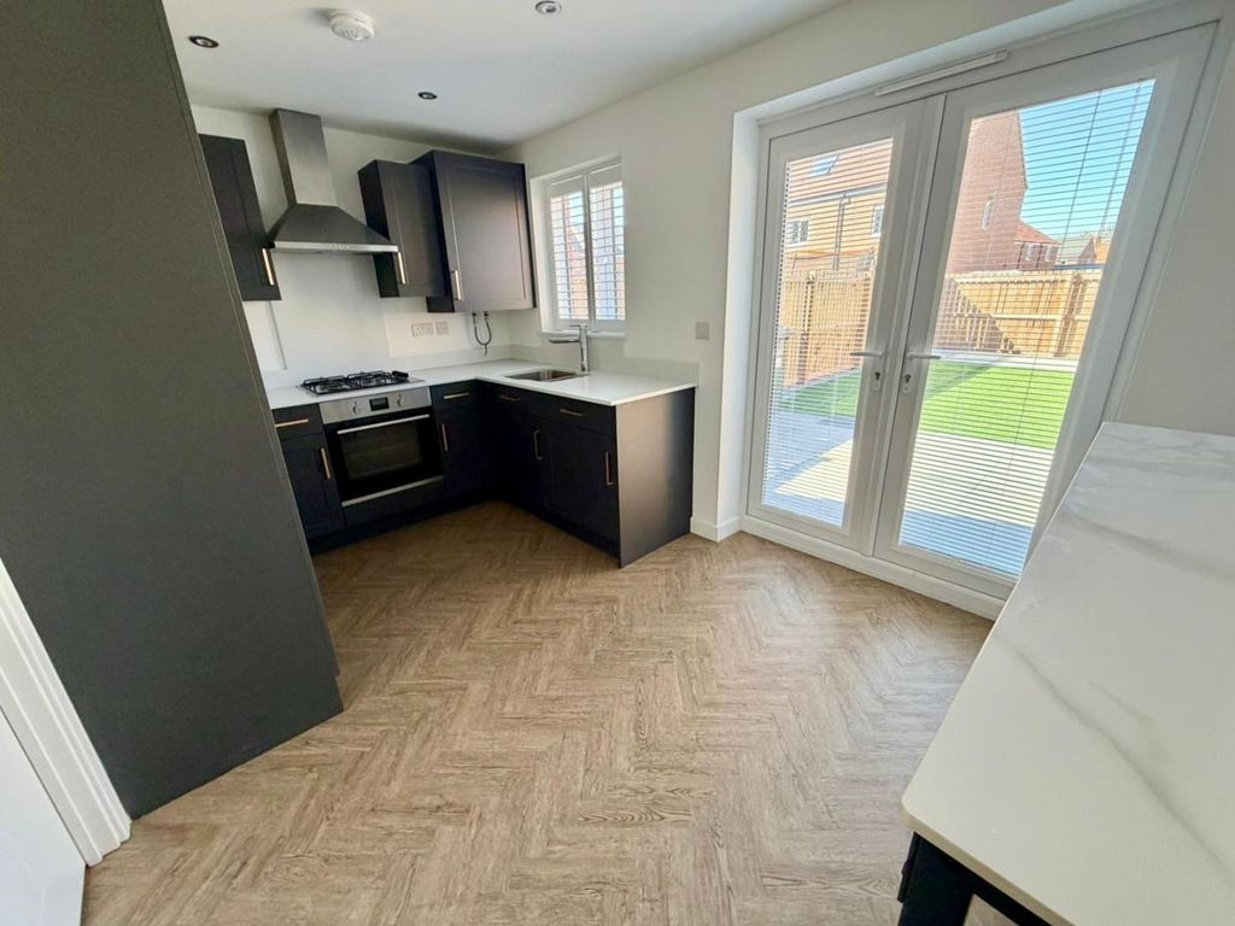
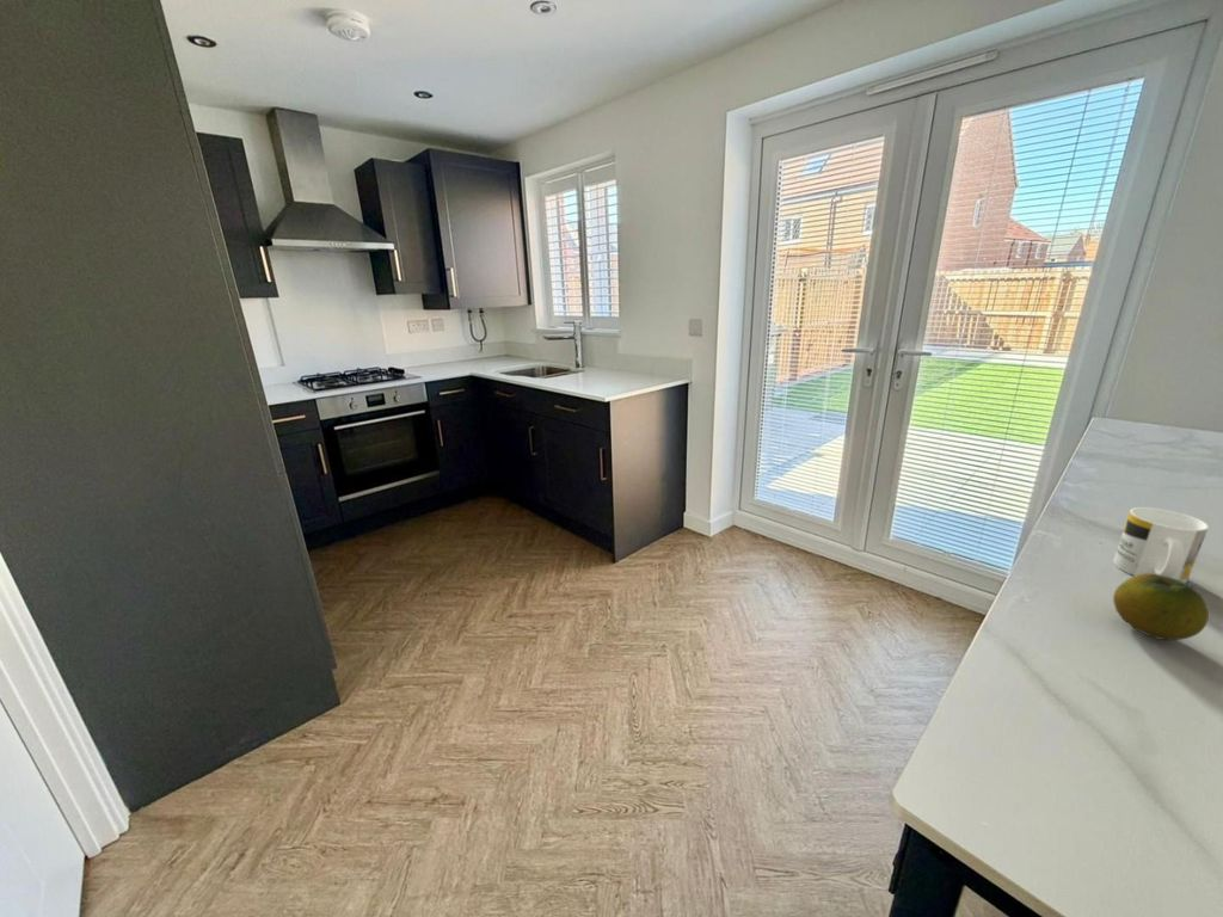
+ fruit (1159, 605)
+ mug (1159, 548)
